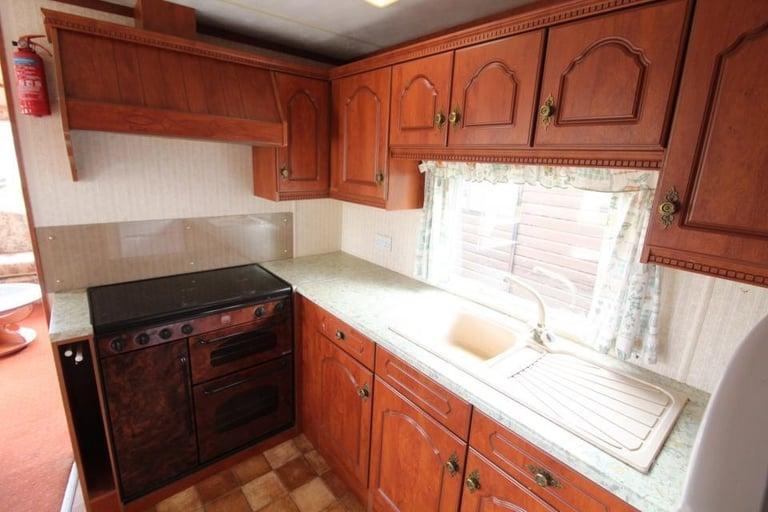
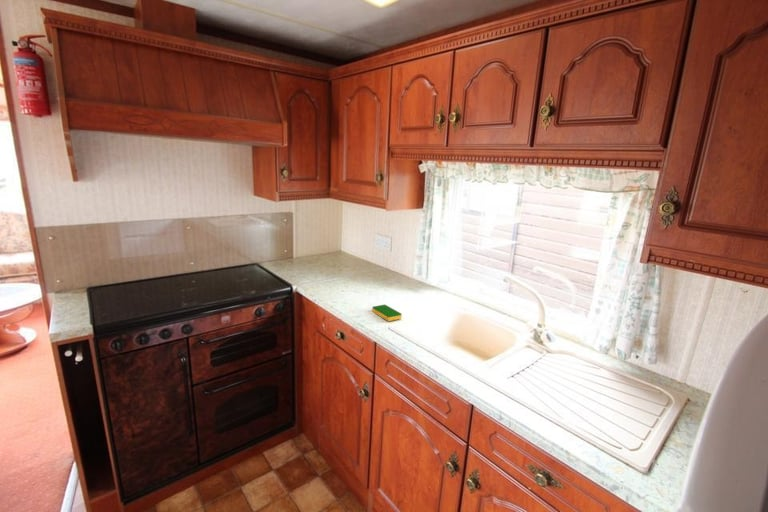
+ dish sponge (386, 312)
